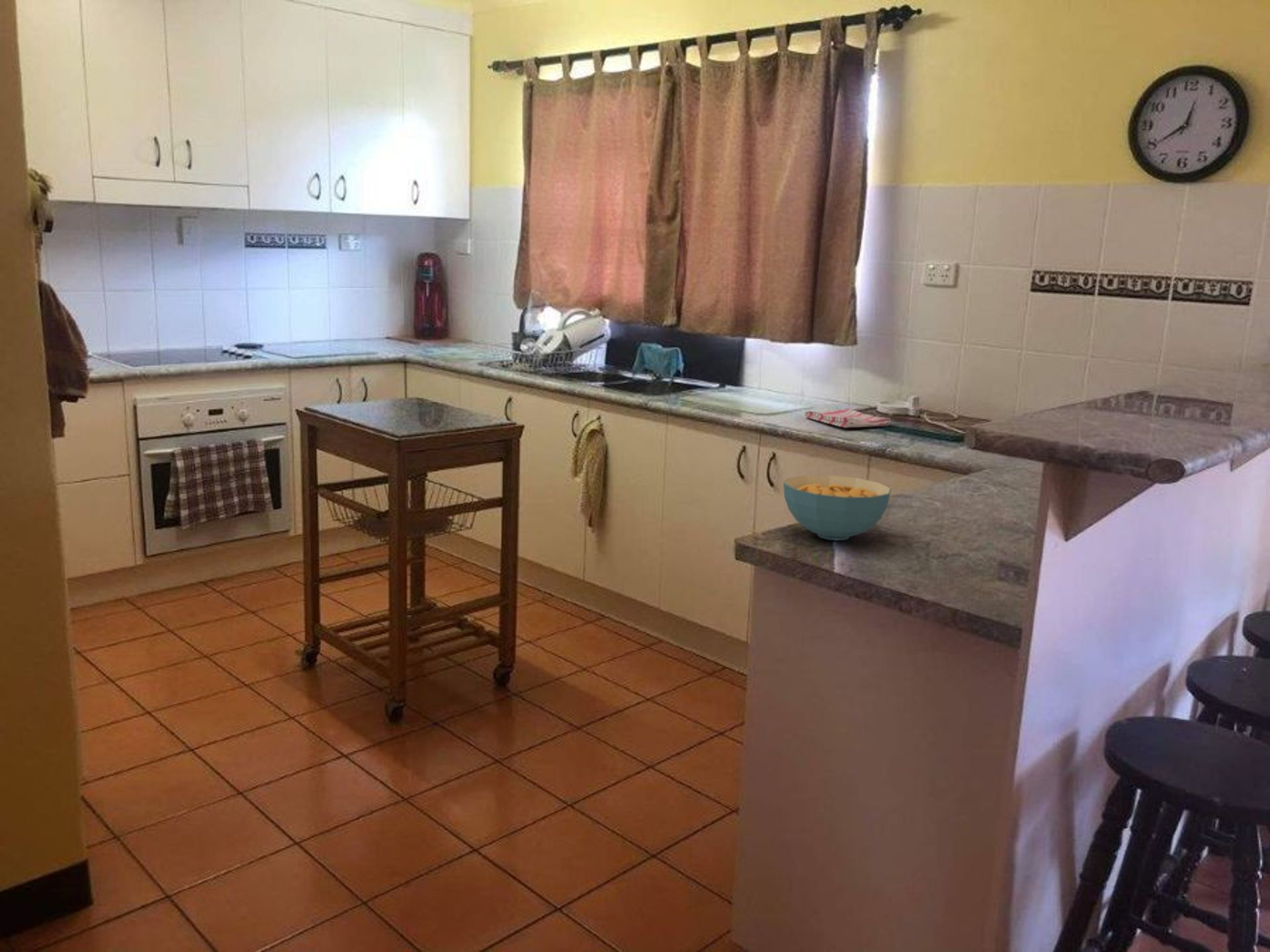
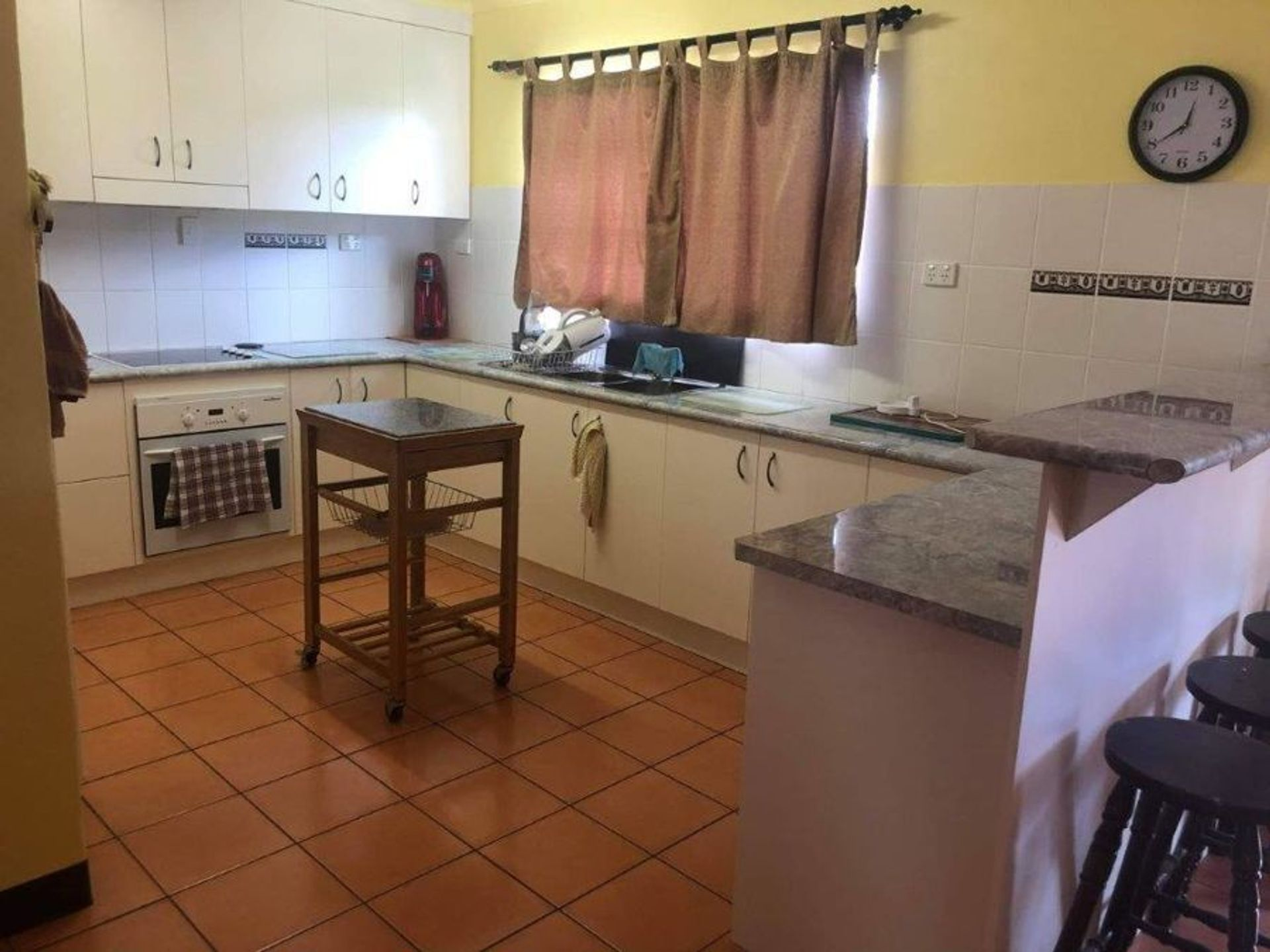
- dish towel (847, 416)
- cereal bowl (835, 511)
